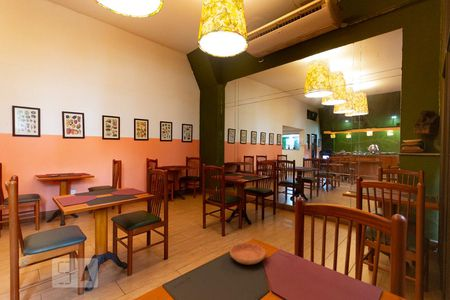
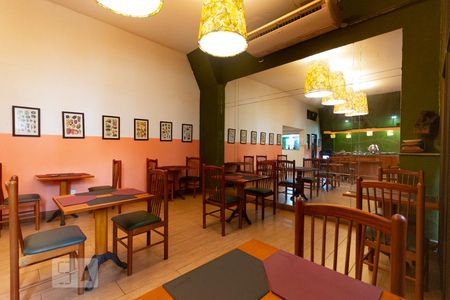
- saucer (247, 253)
